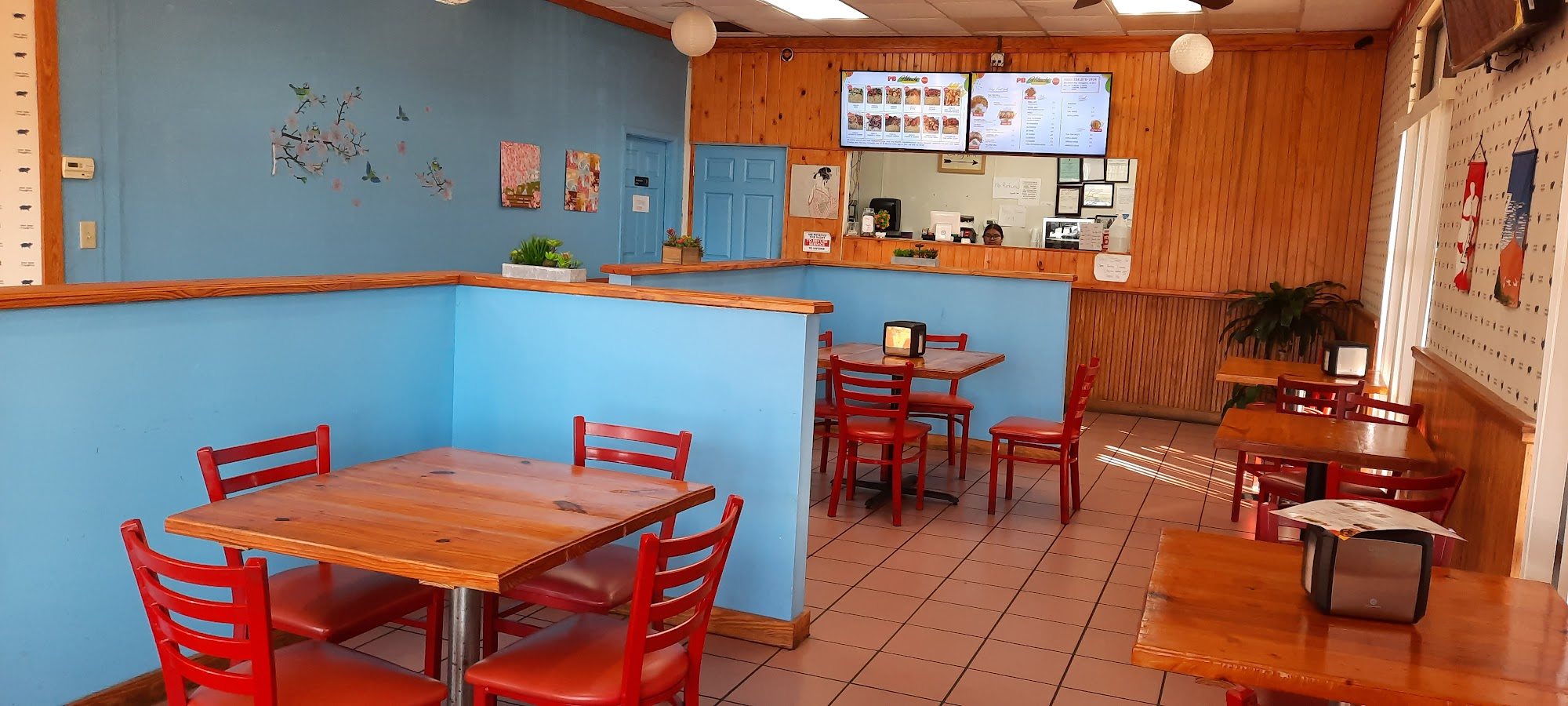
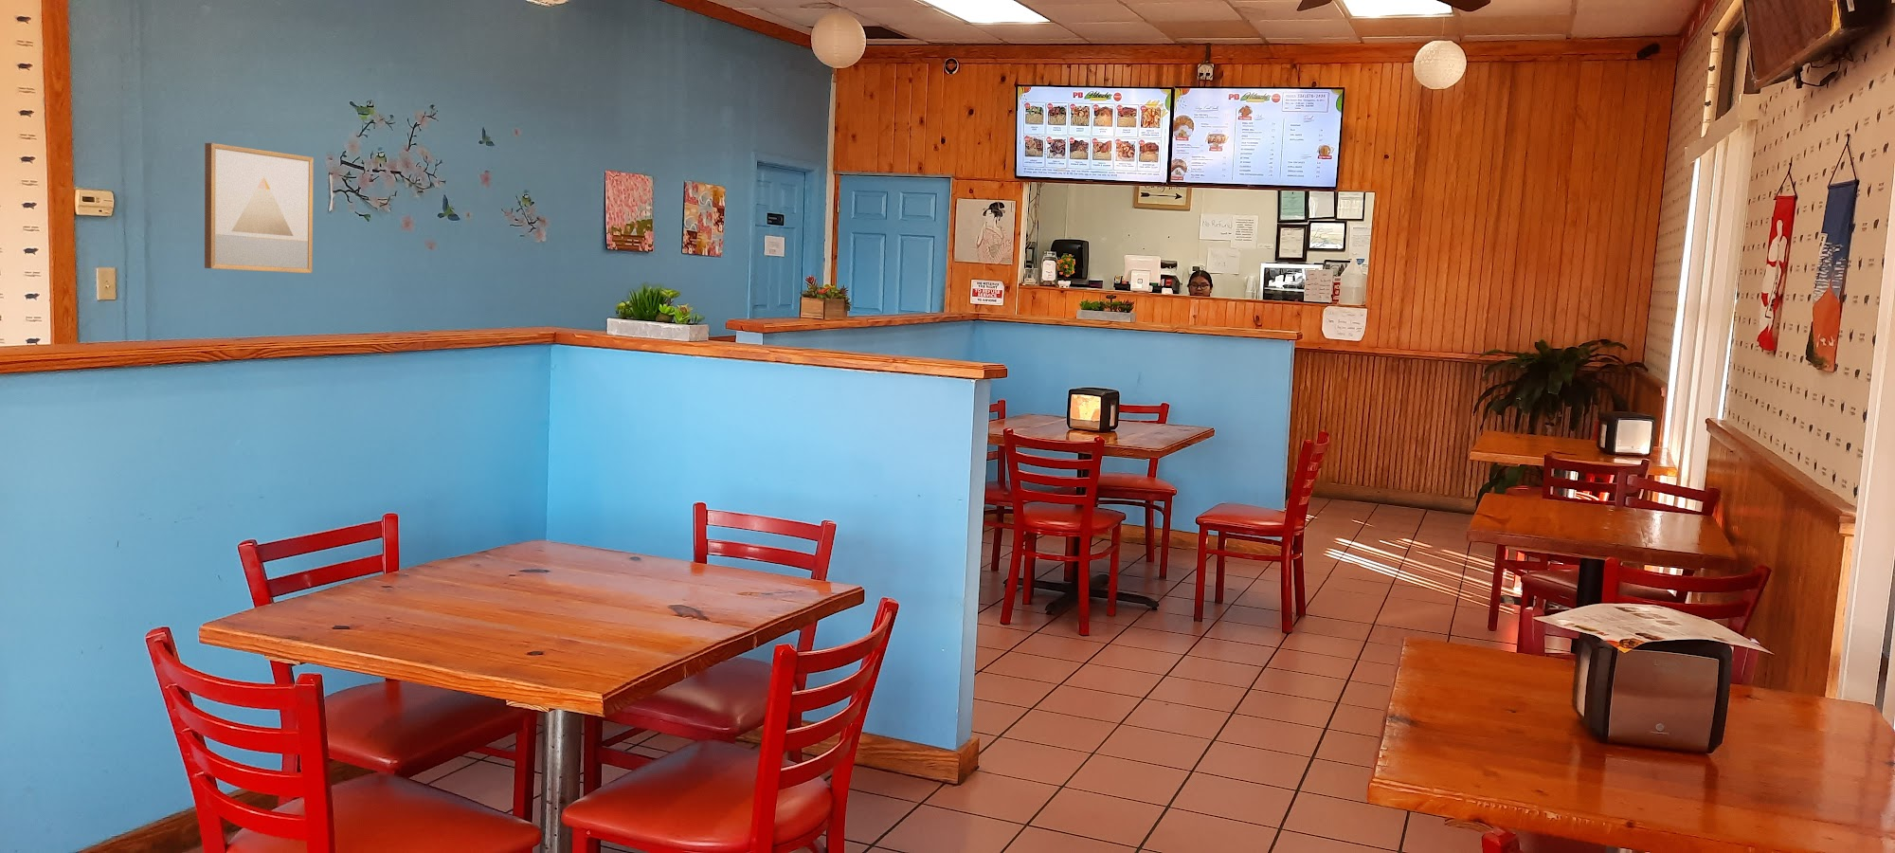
+ wall art (261, 210)
